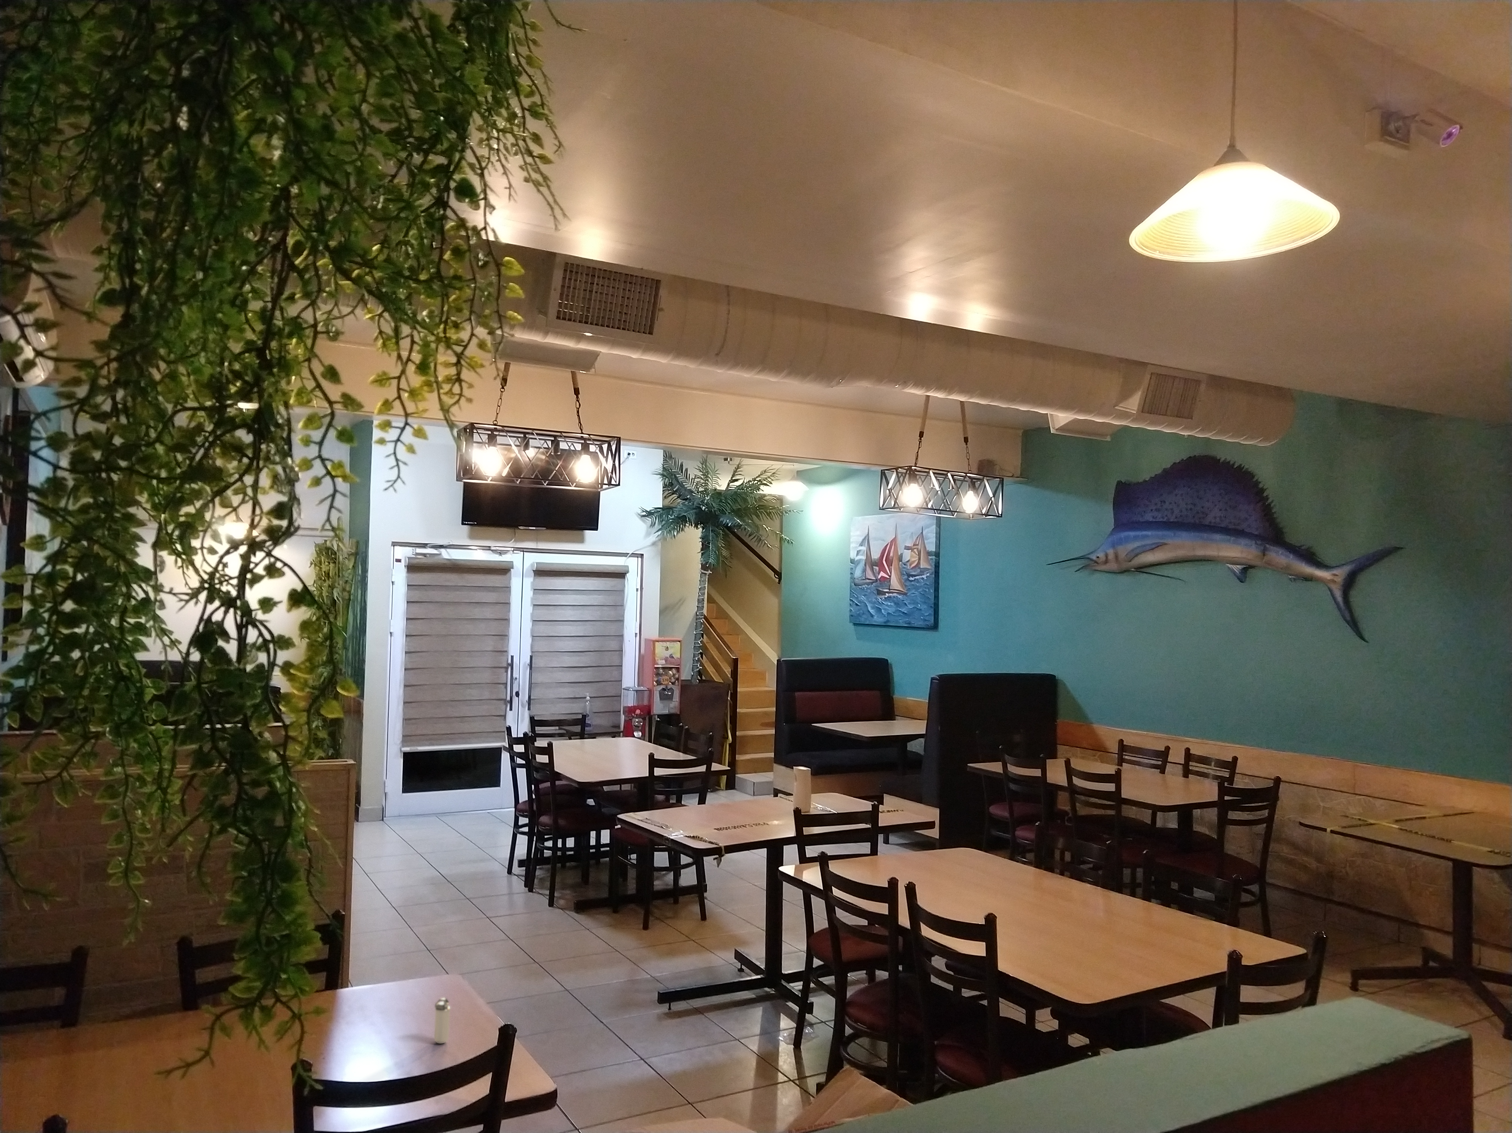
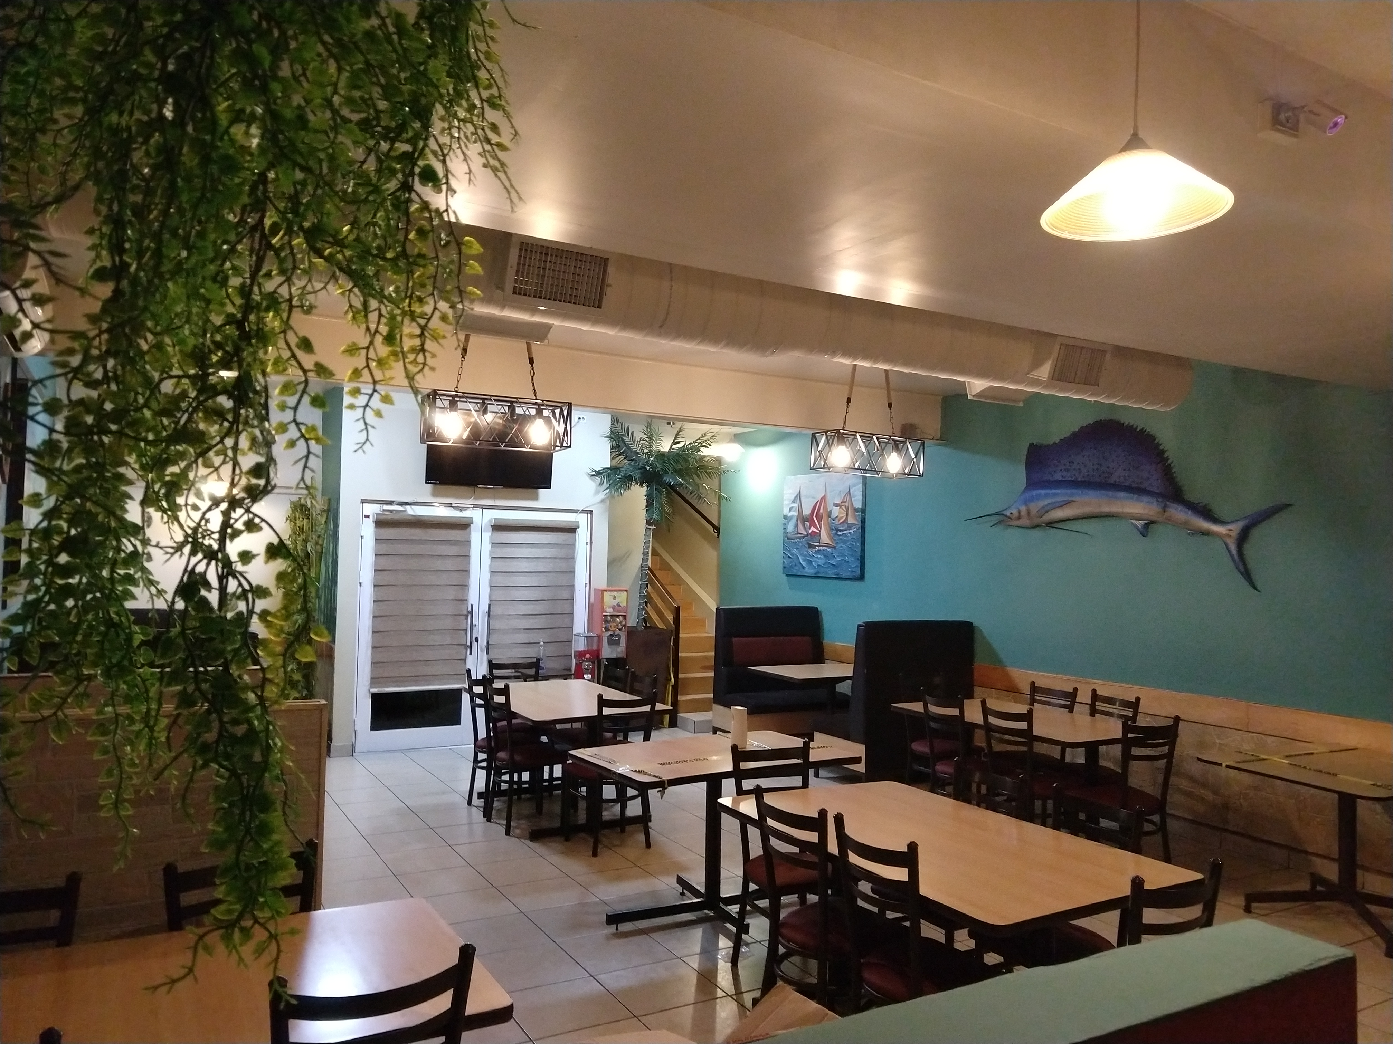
- shaker (442, 1020)
